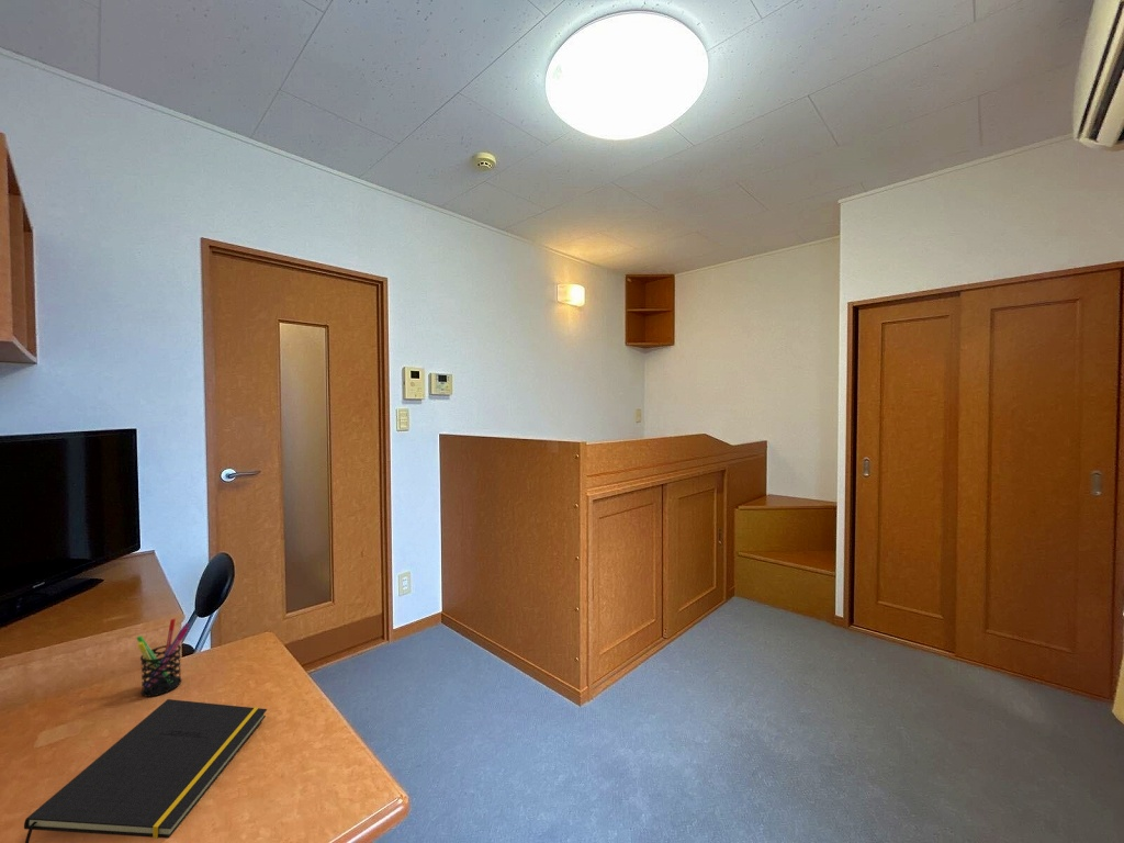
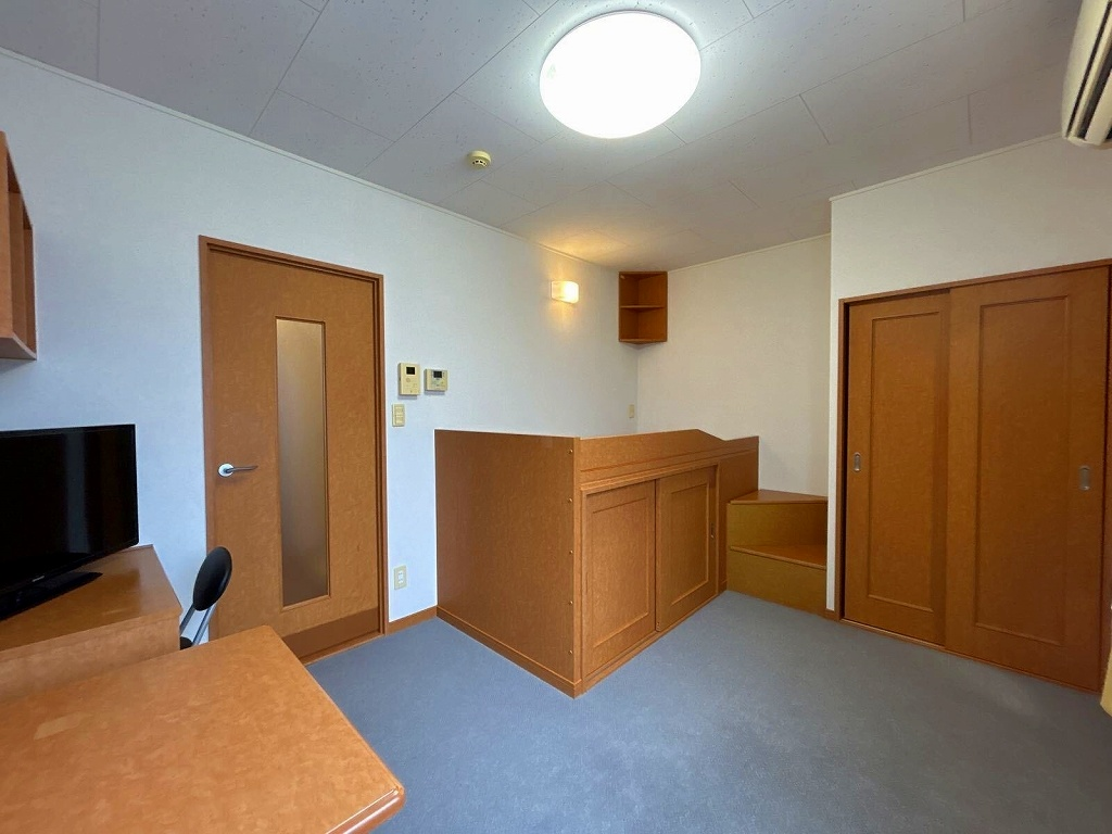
- pen holder (158, 655)
- notepad (168, 757)
